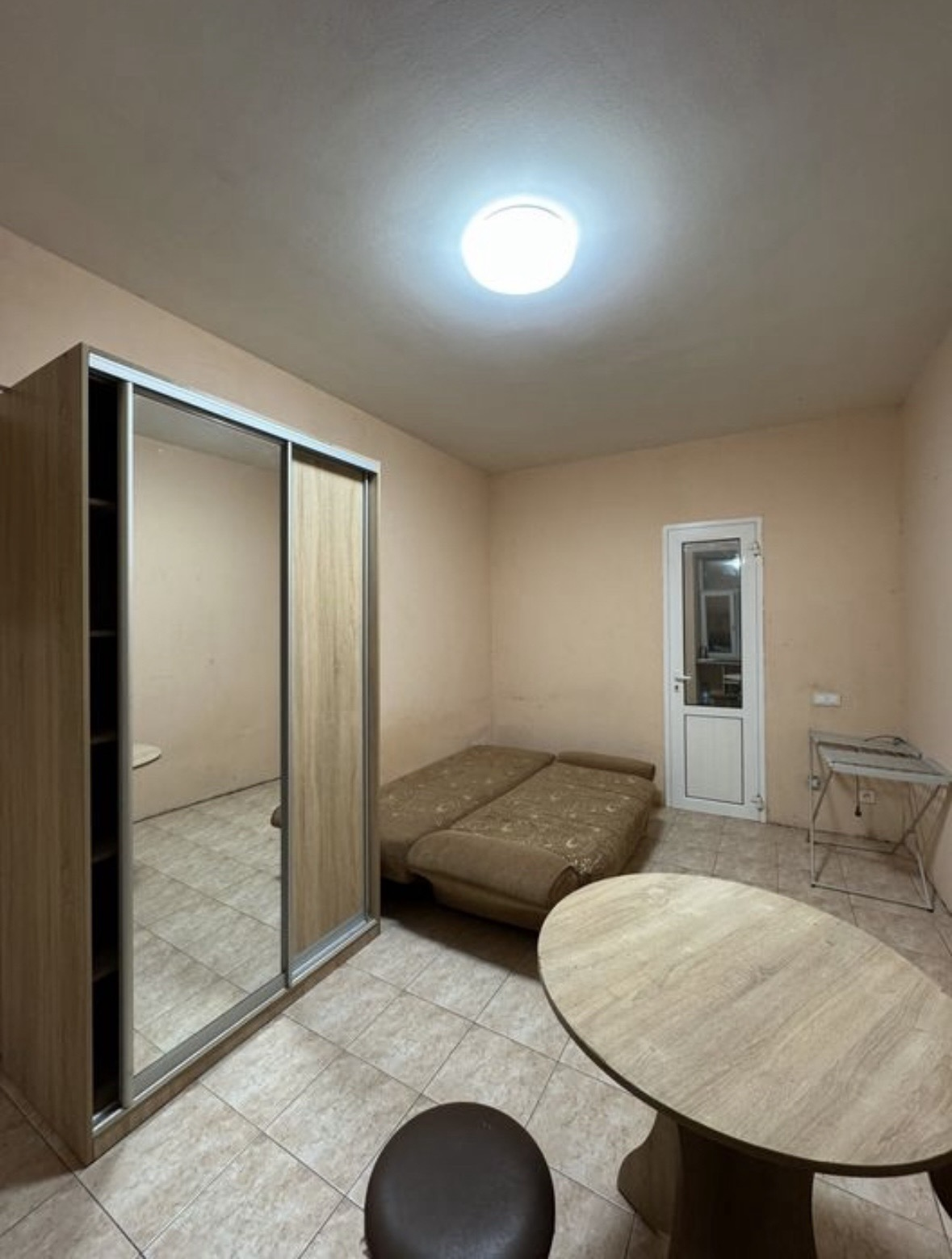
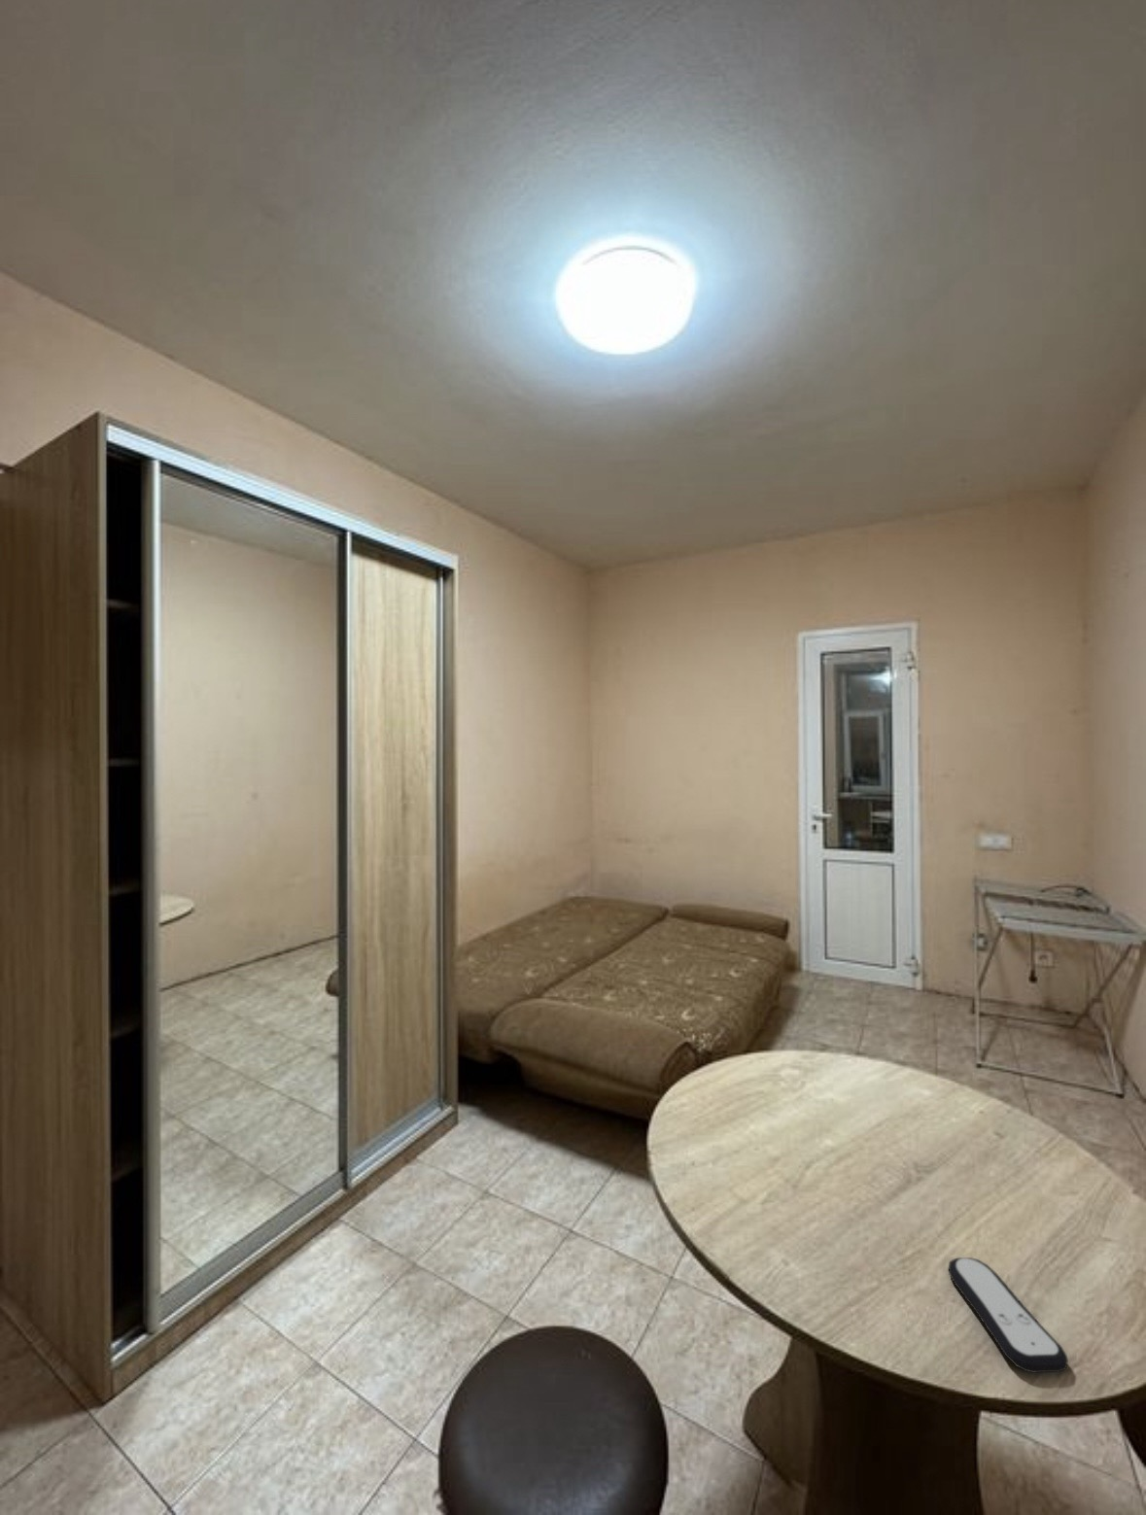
+ remote control (1000, 1309)
